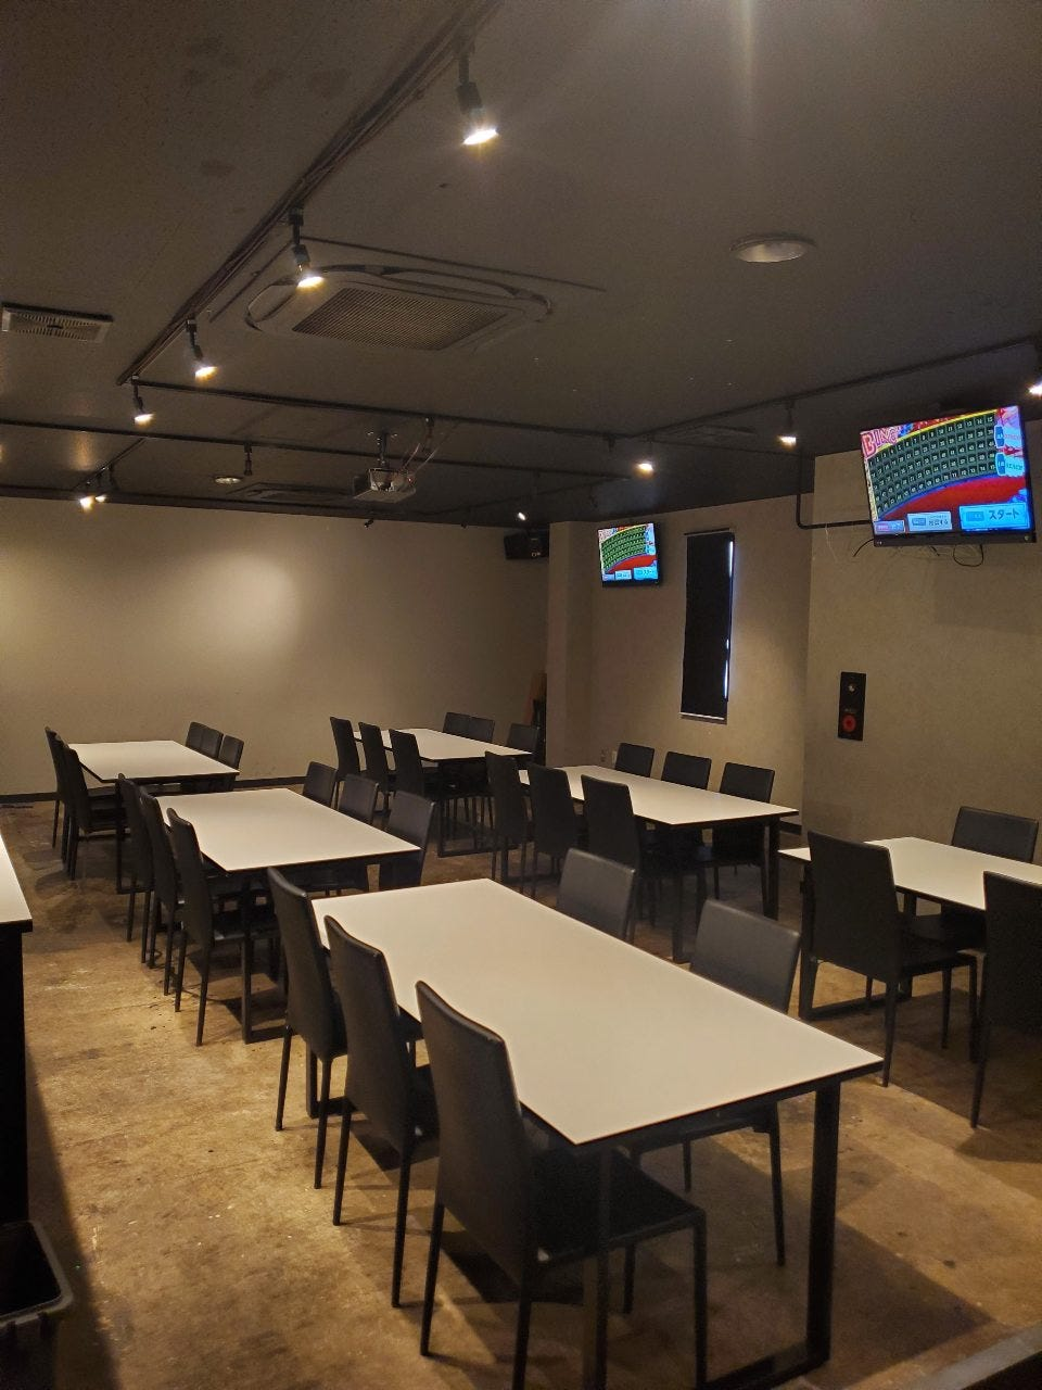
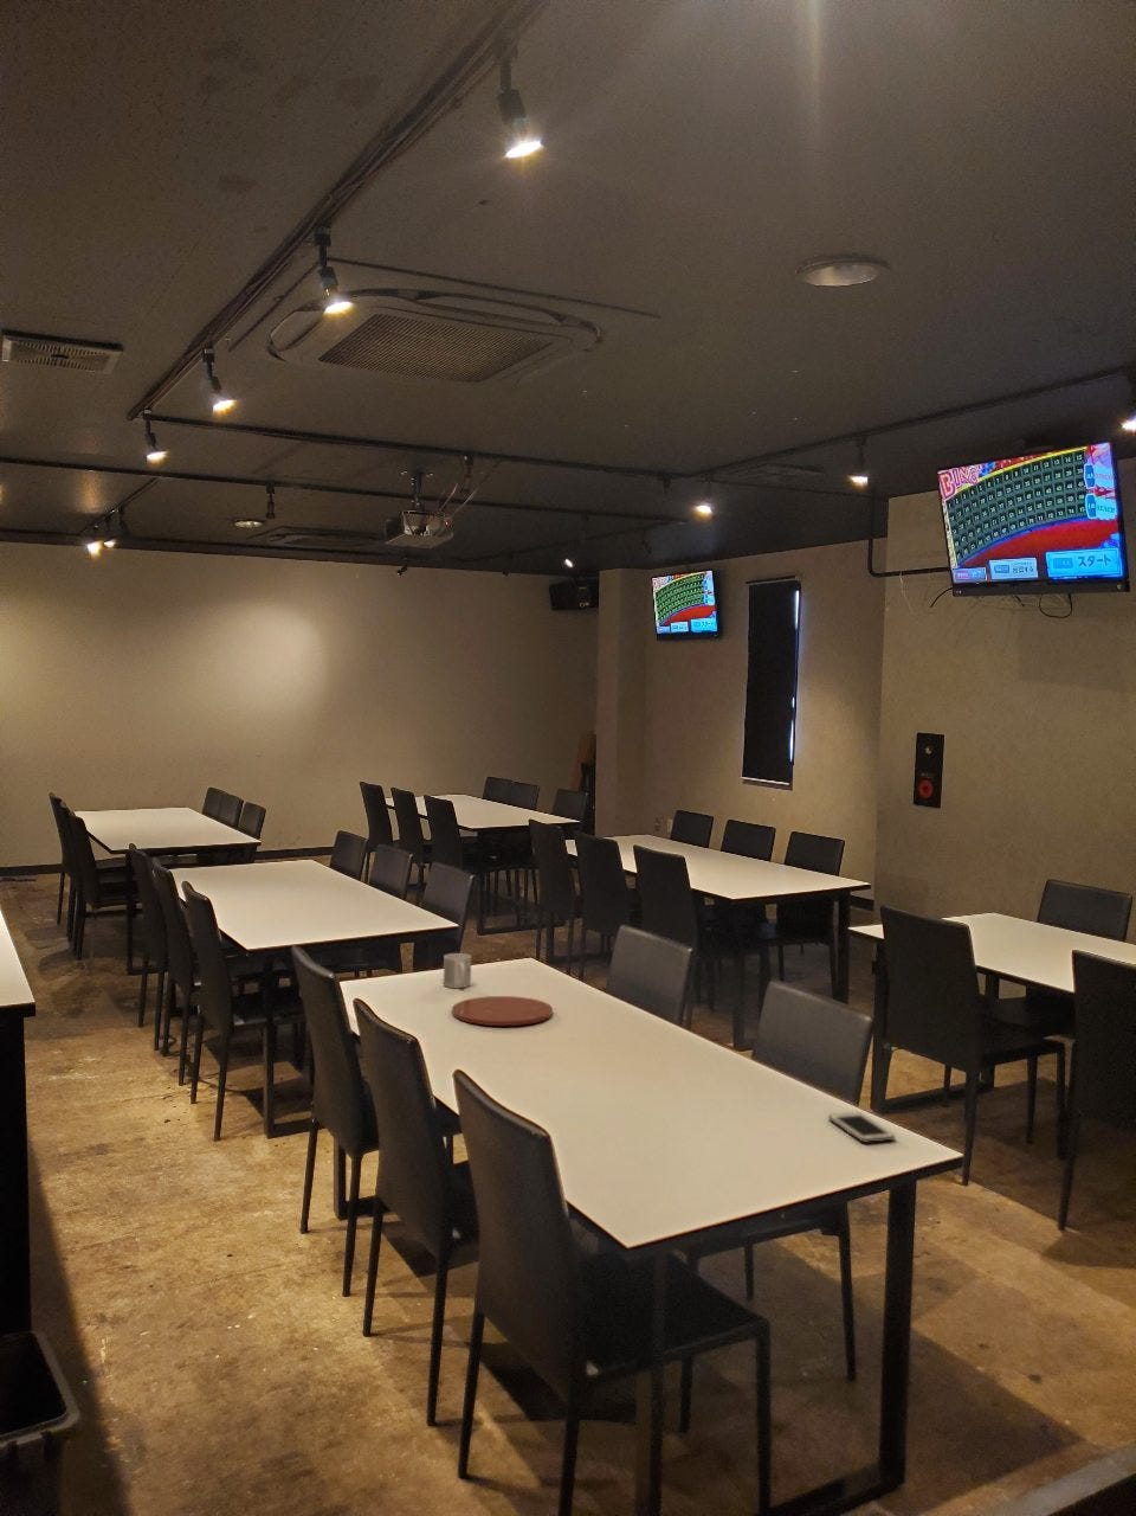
+ mug (458, 972)
+ cell phone (860, 1127)
+ plate (501, 1010)
